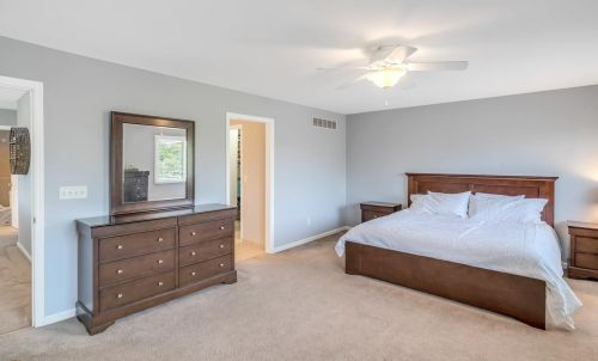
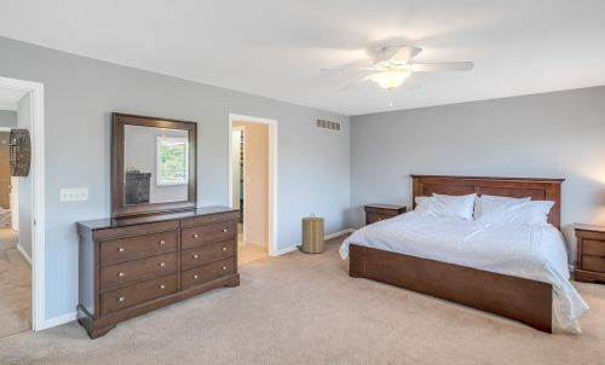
+ laundry hamper (312, 232)
